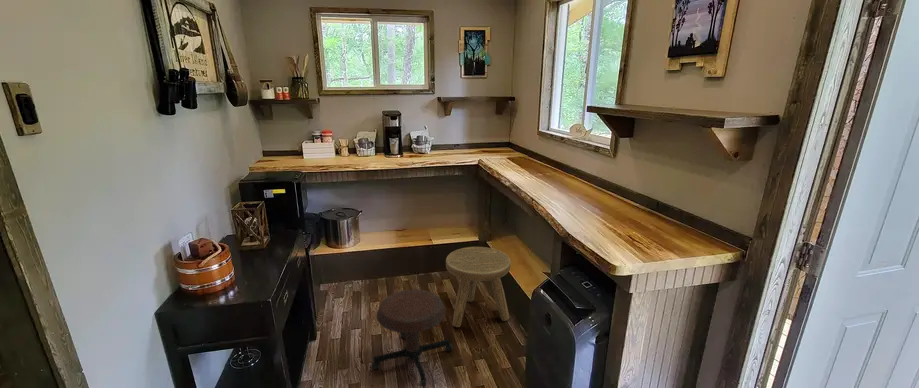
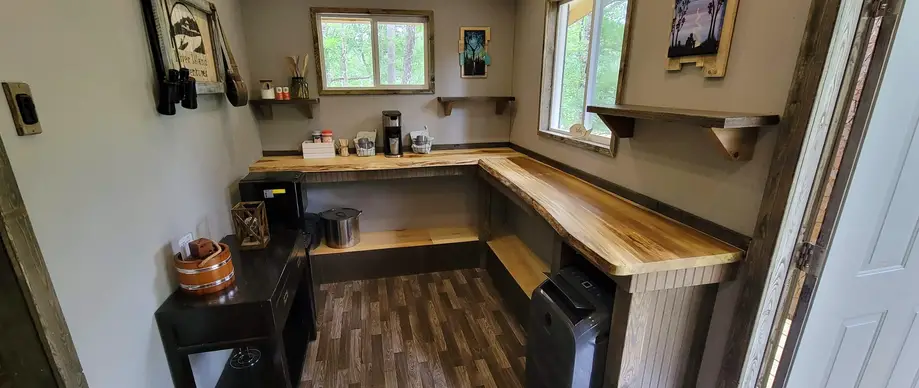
- stool (412, 331)
- stool (475, 287)
